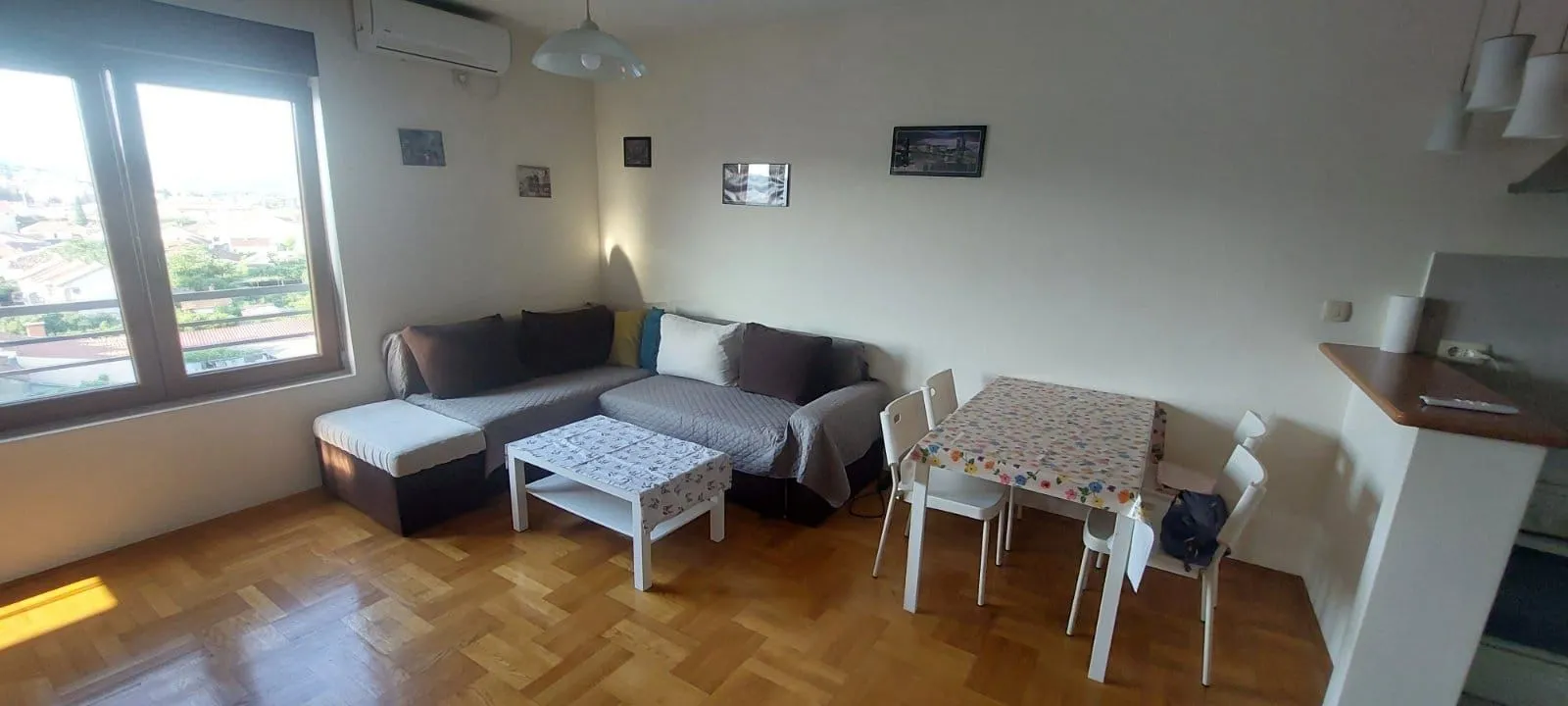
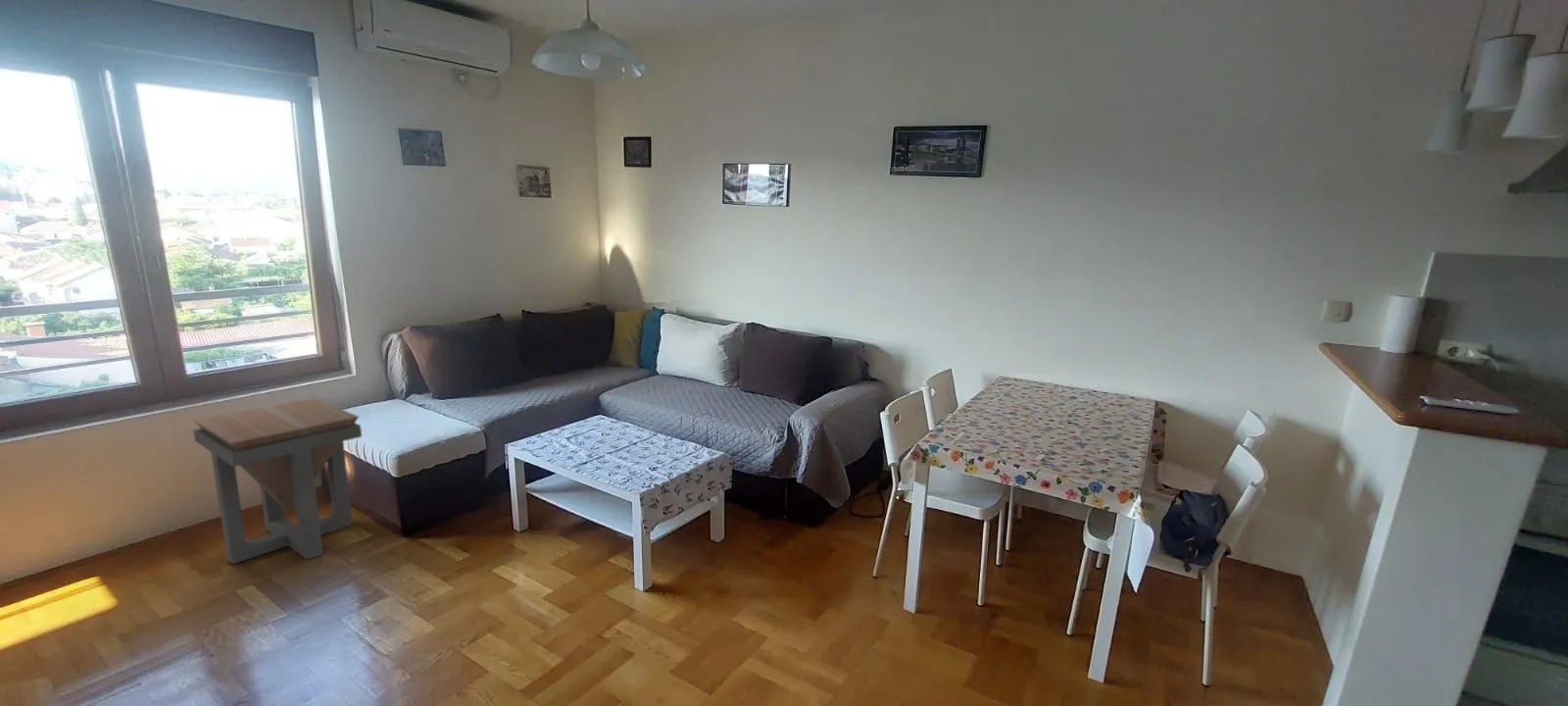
+ side table (285, 480)
